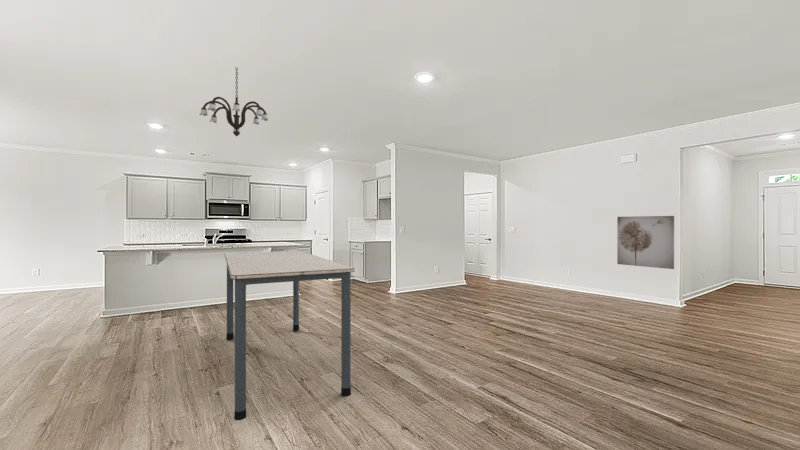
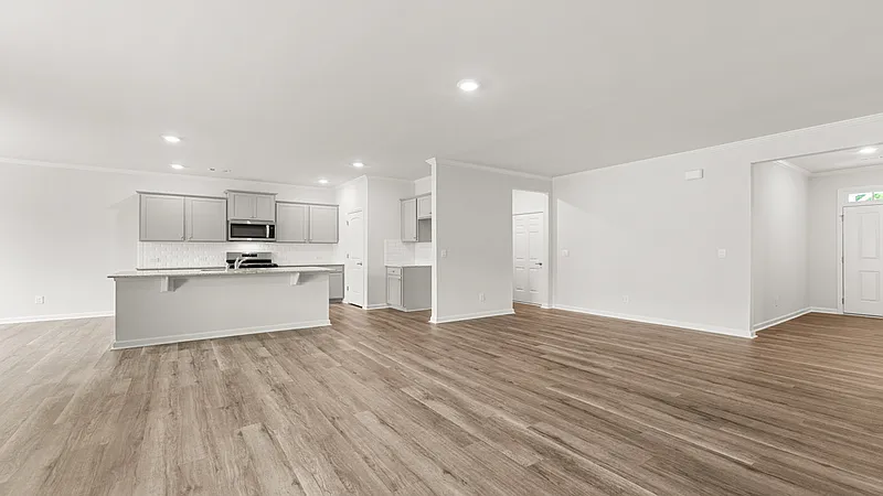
- wall art (644, 241)
- chandelier (236, 102)
- dining table (293, 310)
